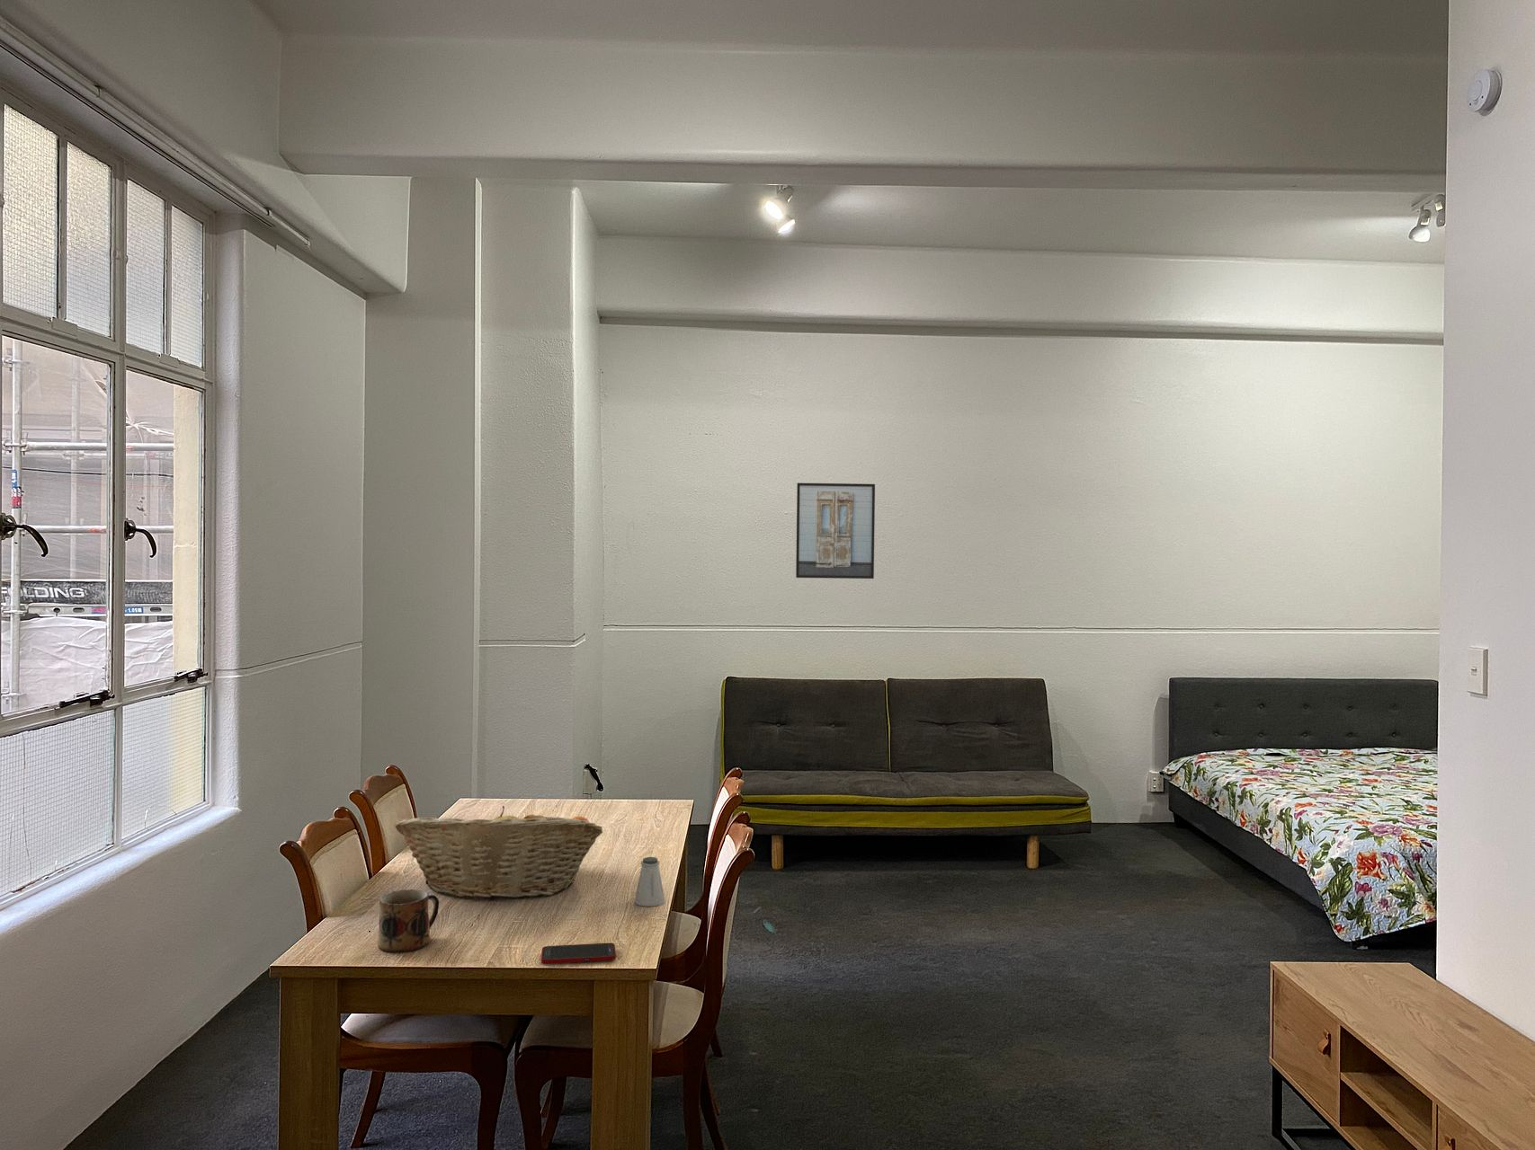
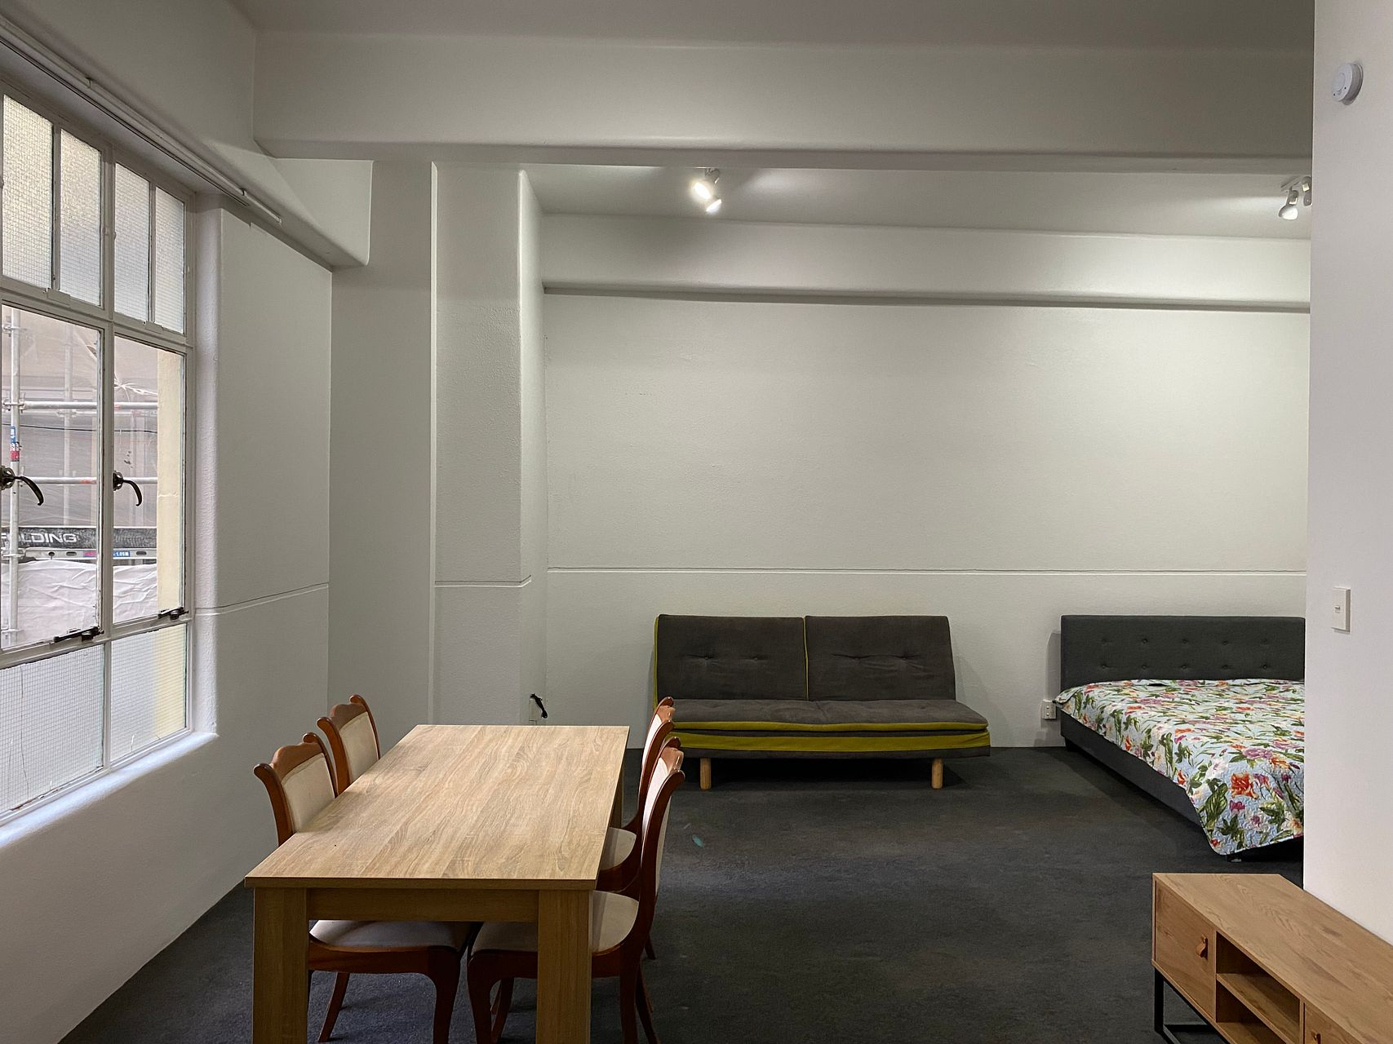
- cell phone (578, 953)
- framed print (835, 530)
- fruit basket (499, 843)
- mug (406, 918)
- saltshaker (649, 879)
